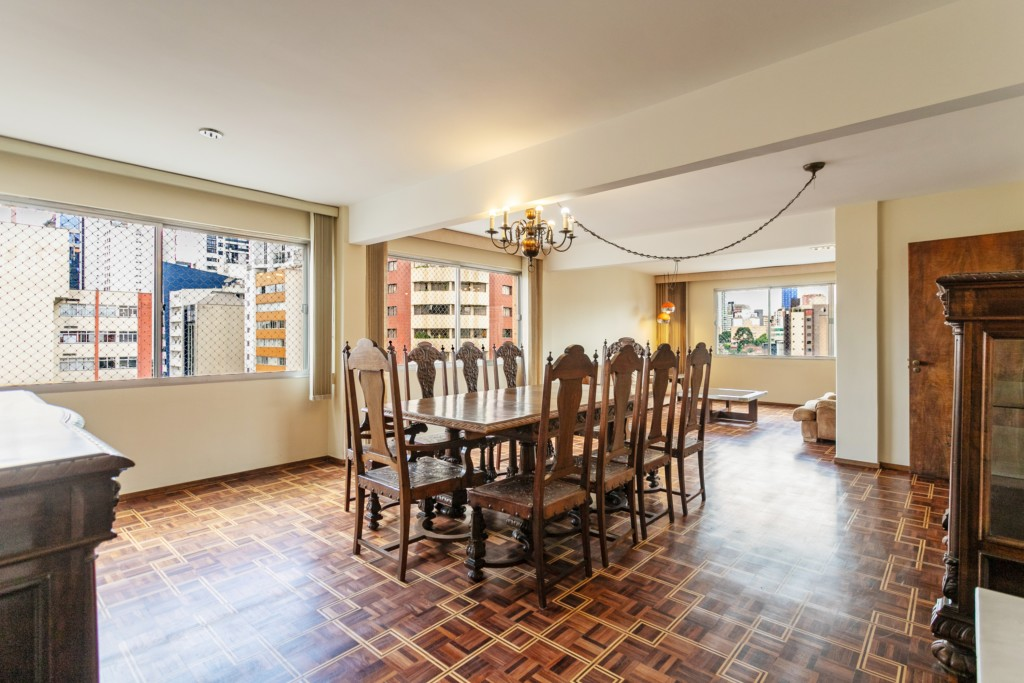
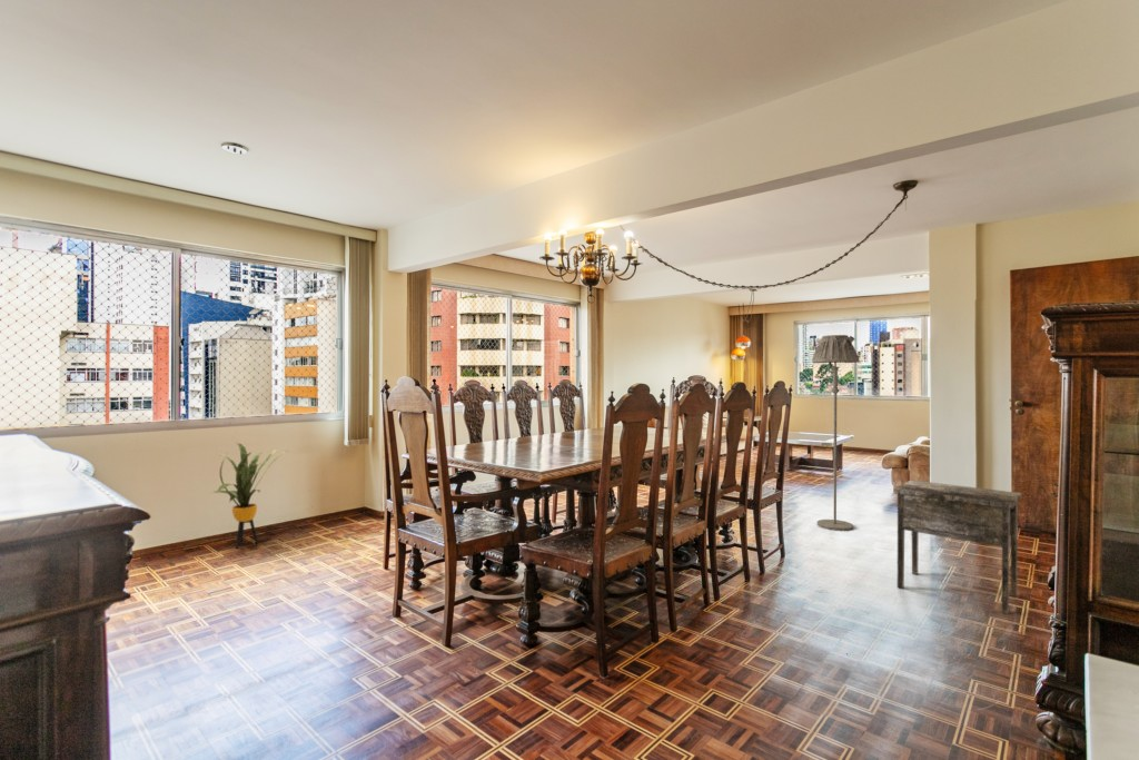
+ house plant (248, 493)
+ floor lamp (834, 431)
+ side table (957, 539)
